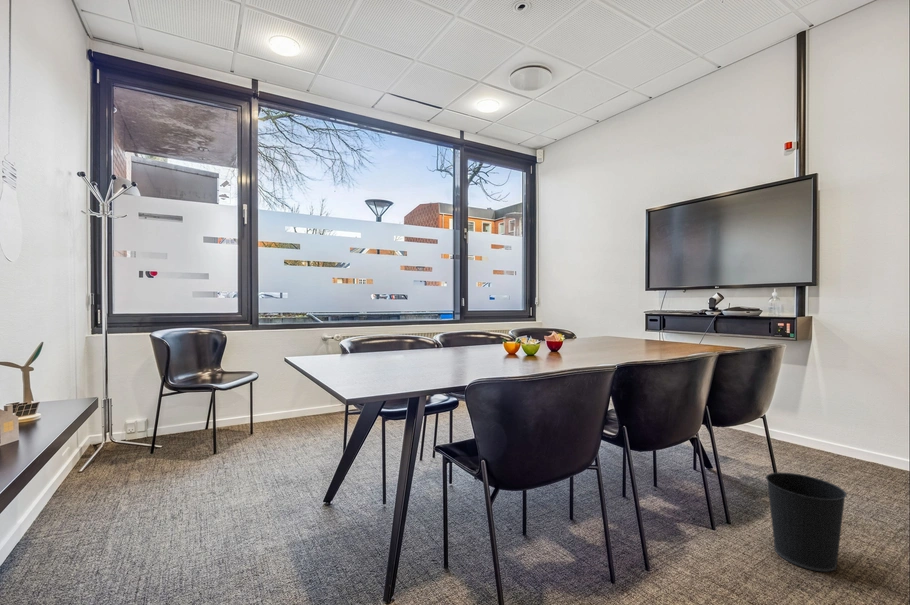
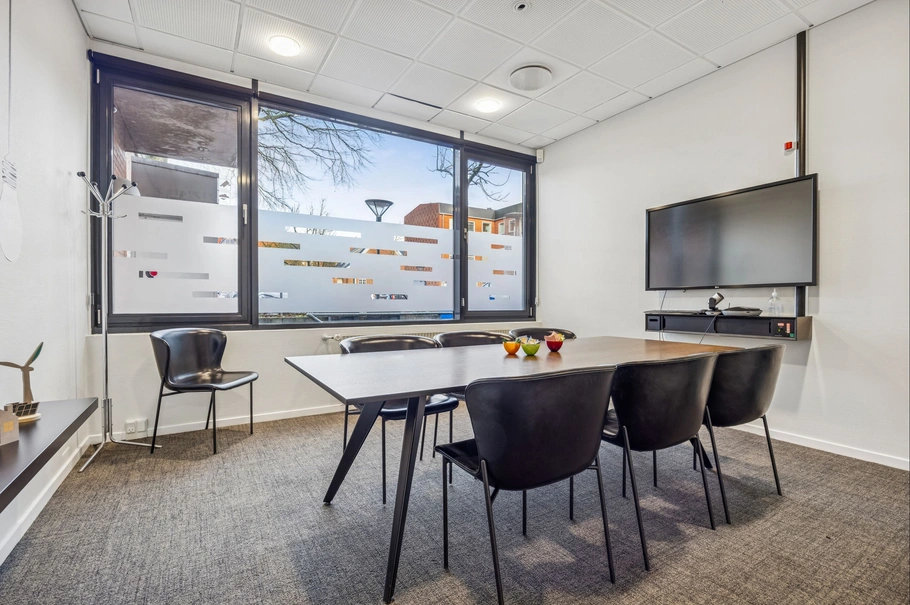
- wastebasket (804, 520)
